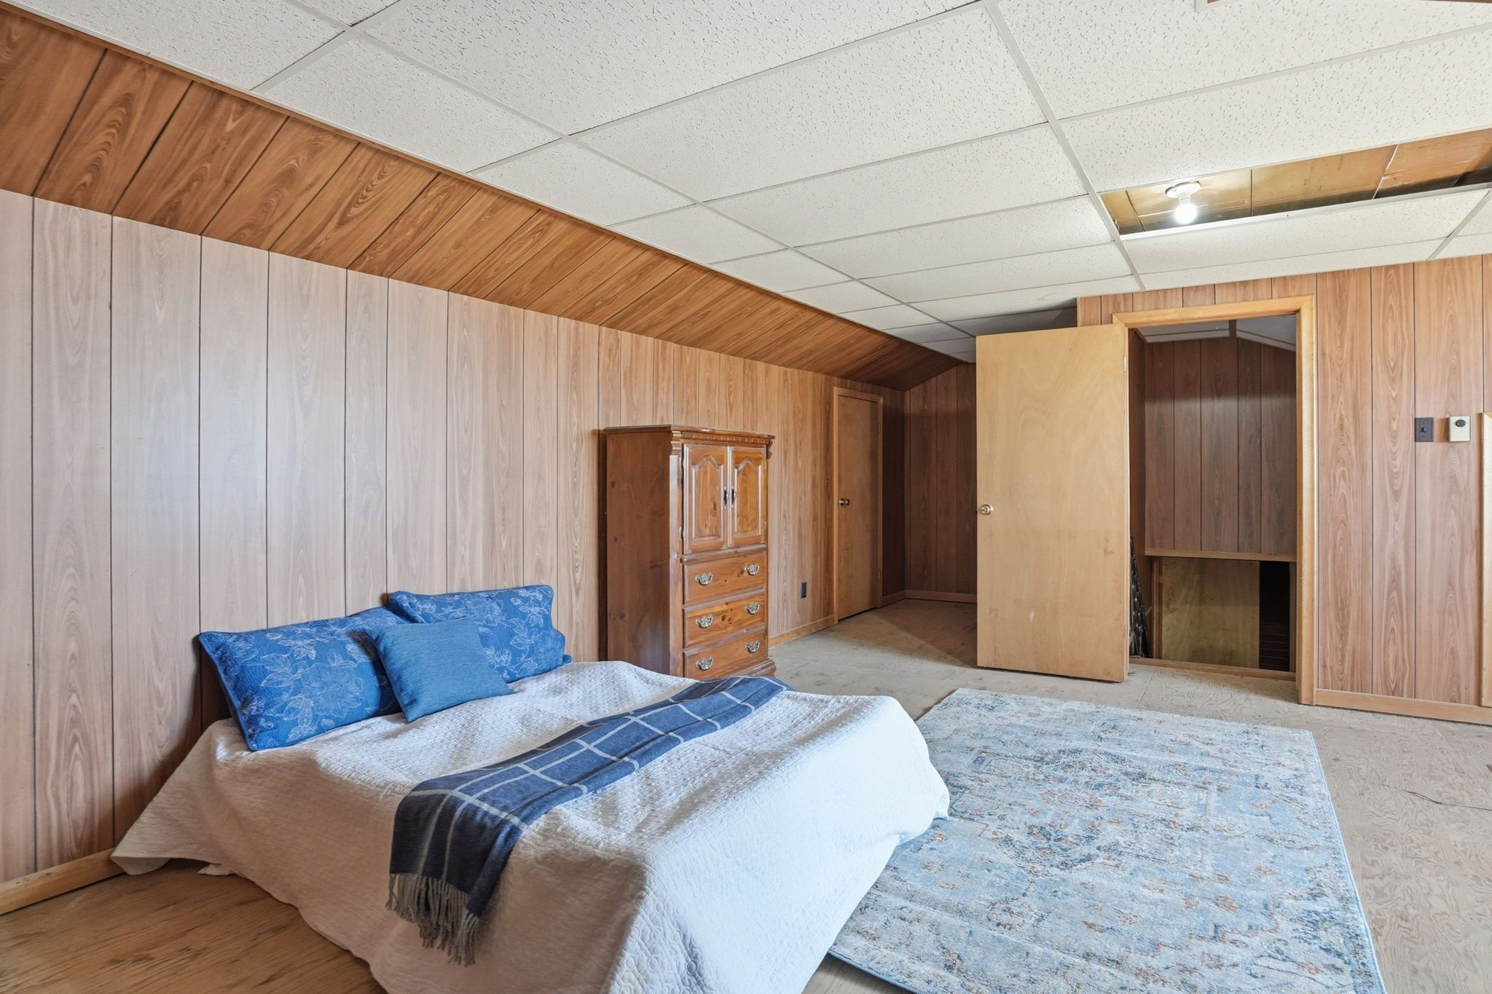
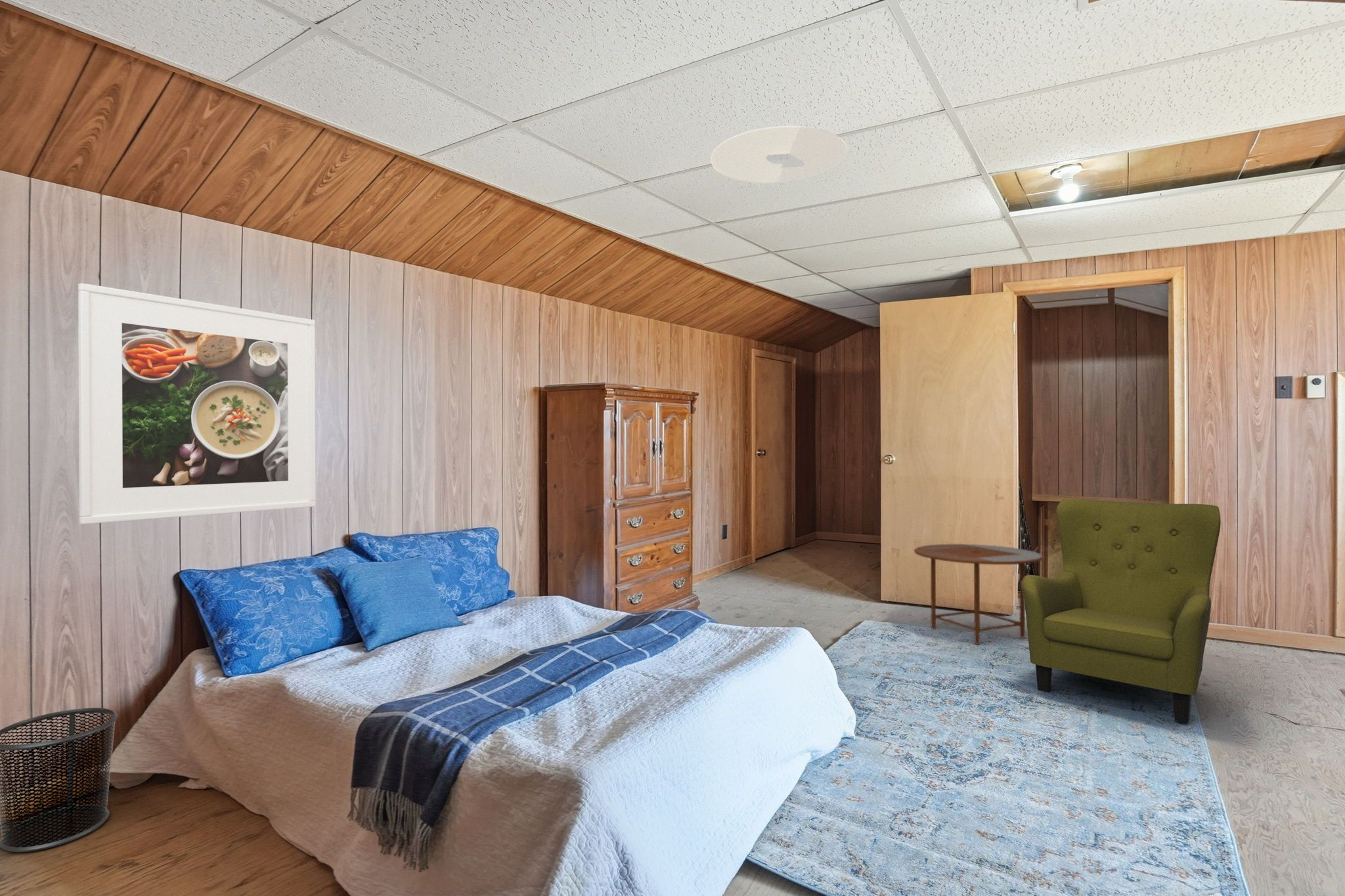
+ ceiling light (778, 152)
+ side table (977, 592)
+ armchair (1124, 595)
+ waste bin (56, 777)
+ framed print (211, 409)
